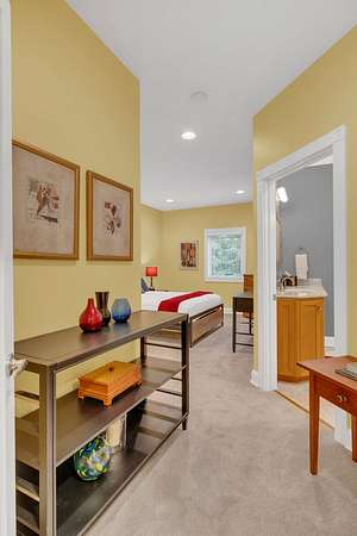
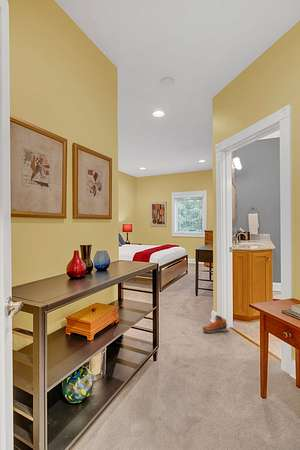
+ sneaker (214, 323)
